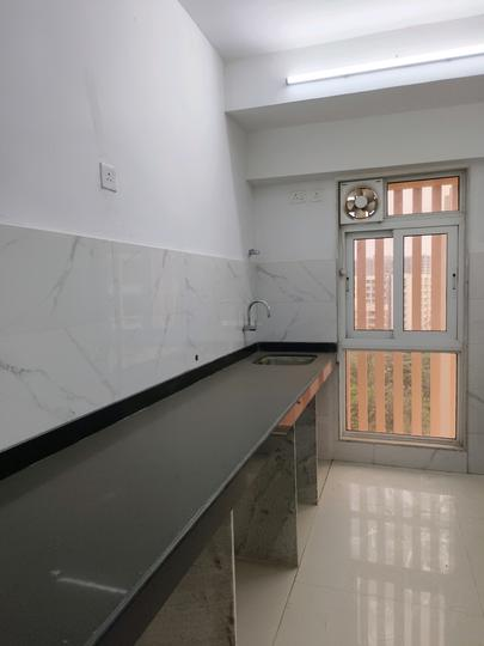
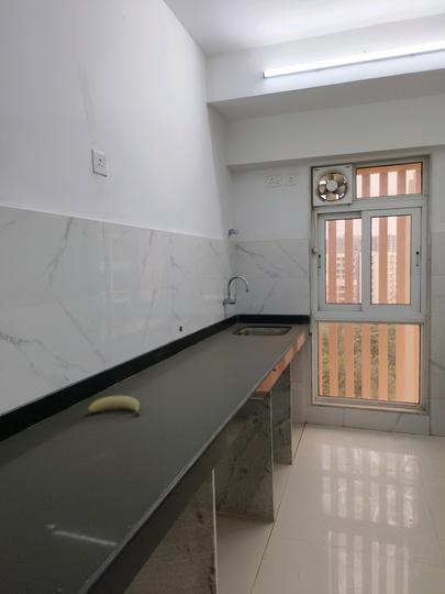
+ fruit (118, 405)
